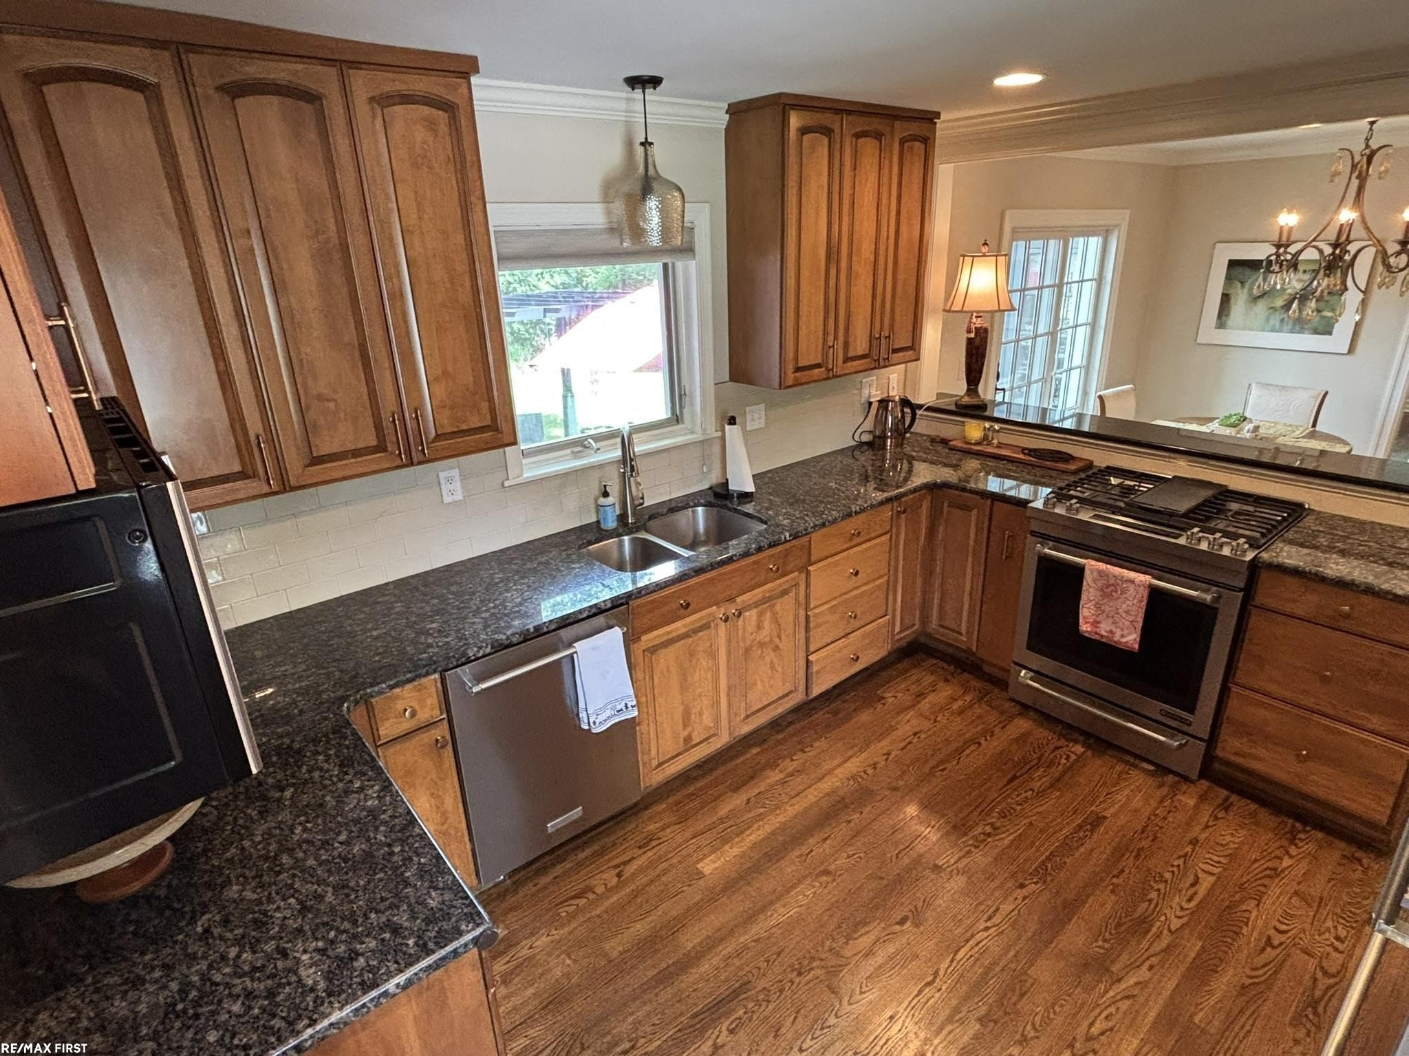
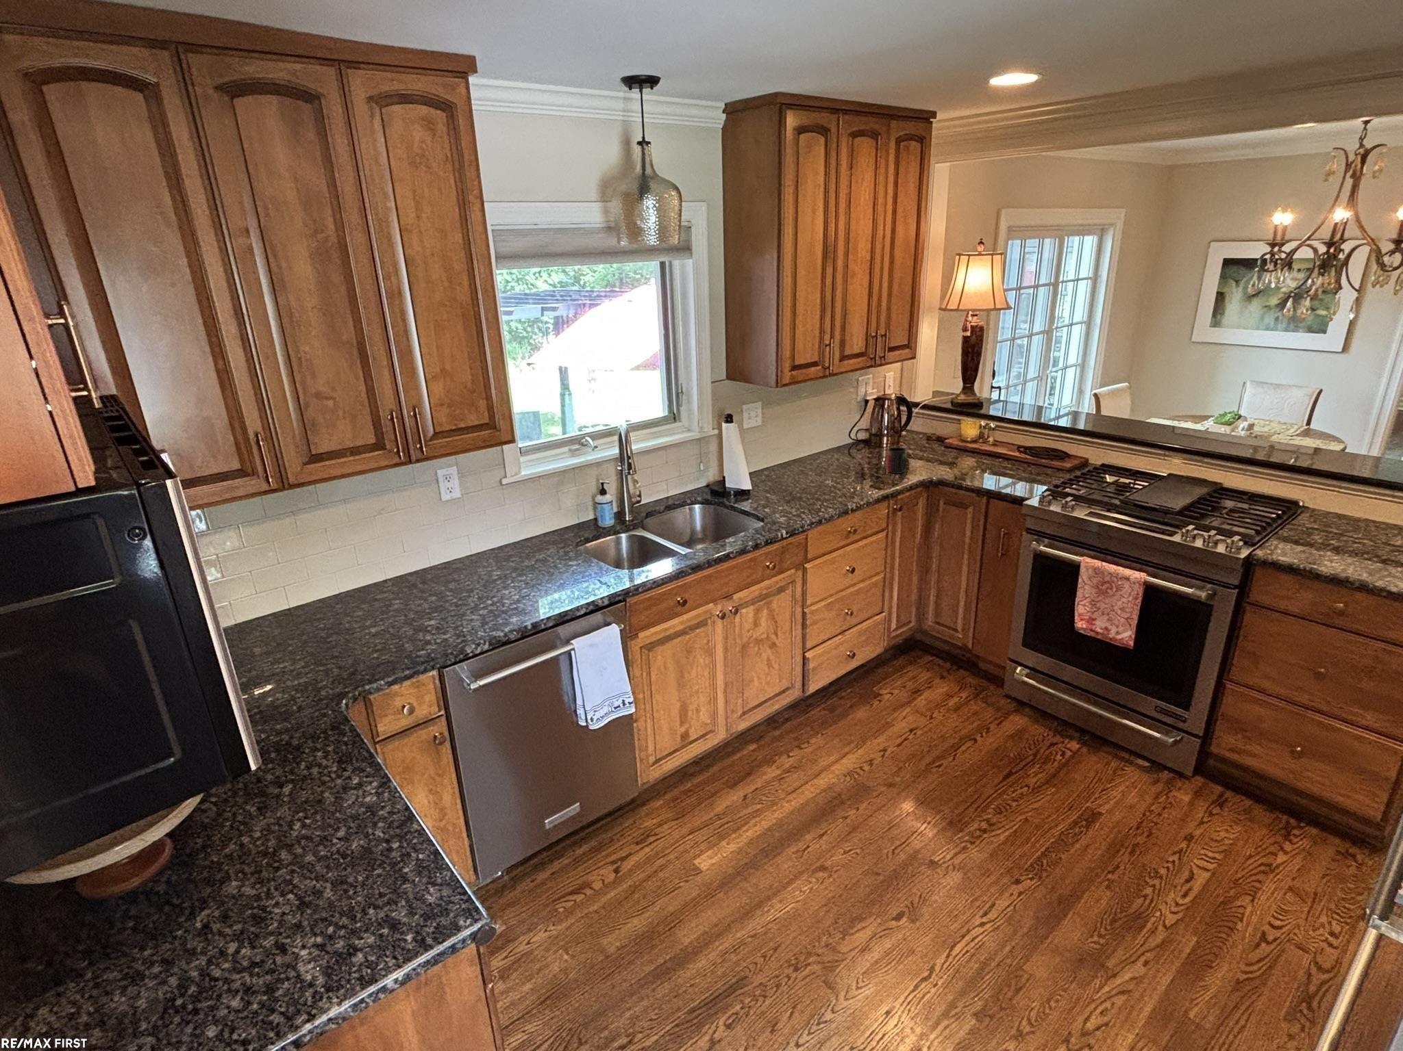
+ mug (898, 460)
